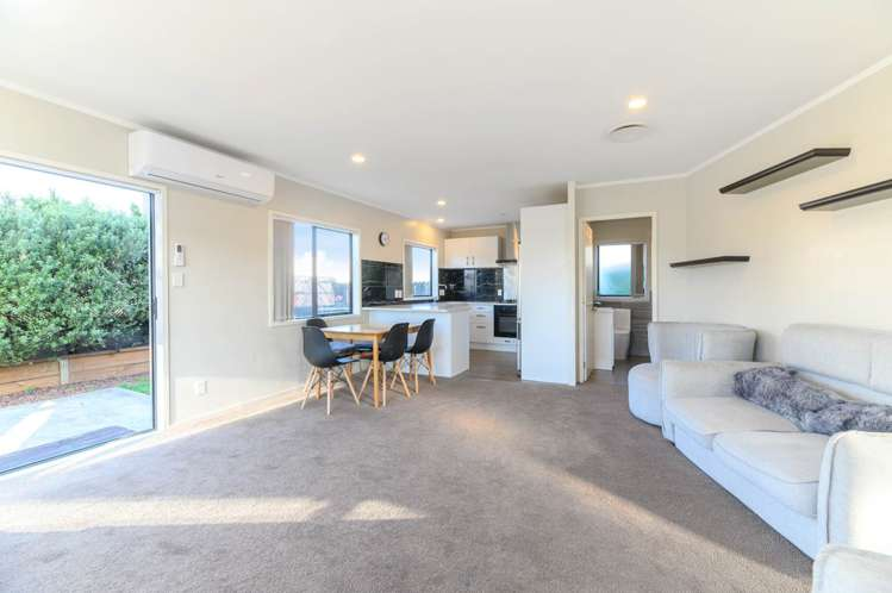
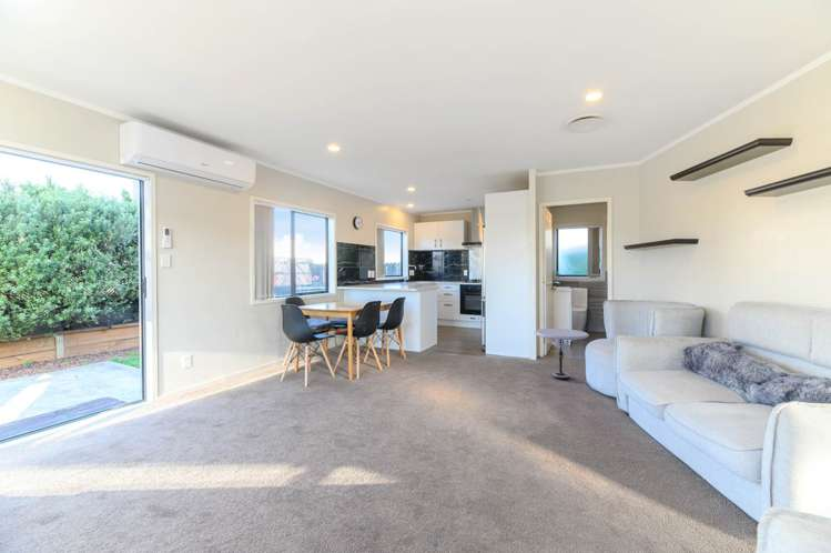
+ side table (560, 354)
